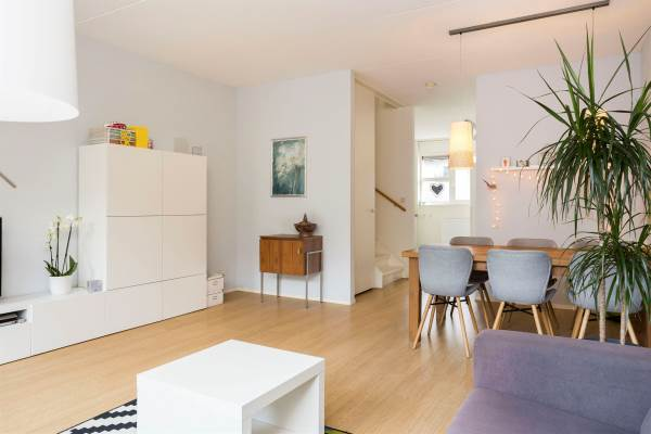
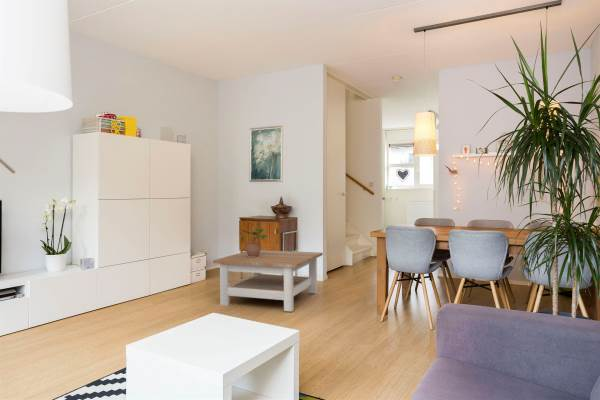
+ coffee table (271, 277)
+ potted plant (254, 238)
